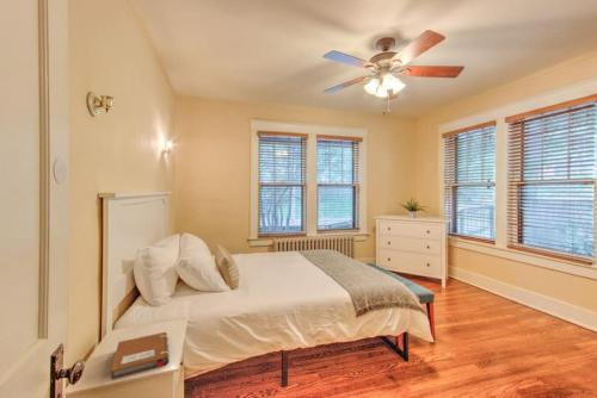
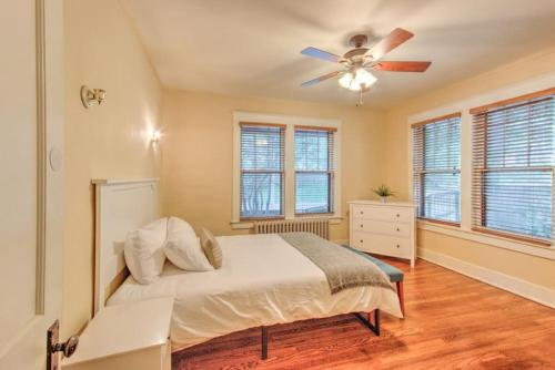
- notebook (142, 353)
